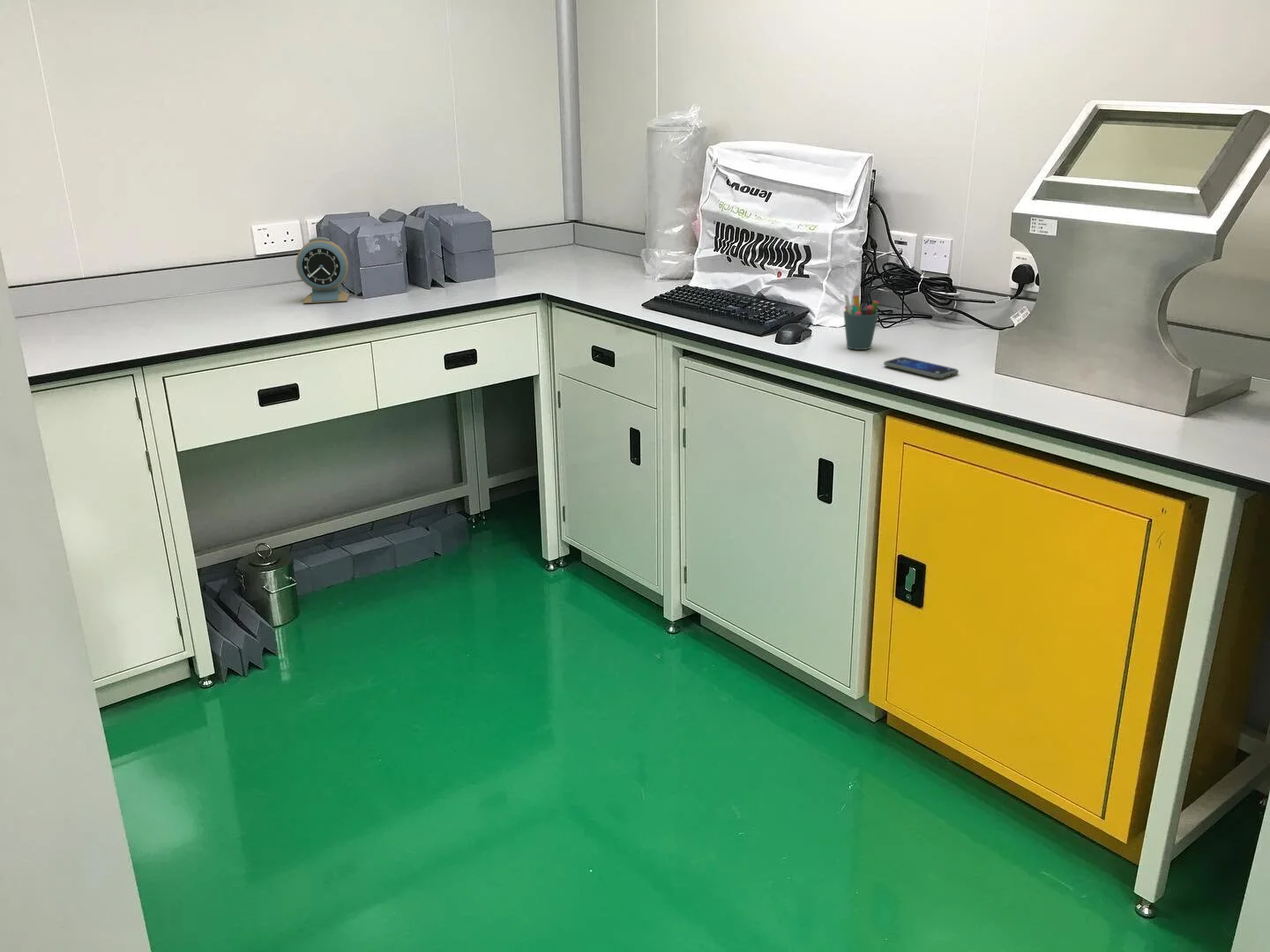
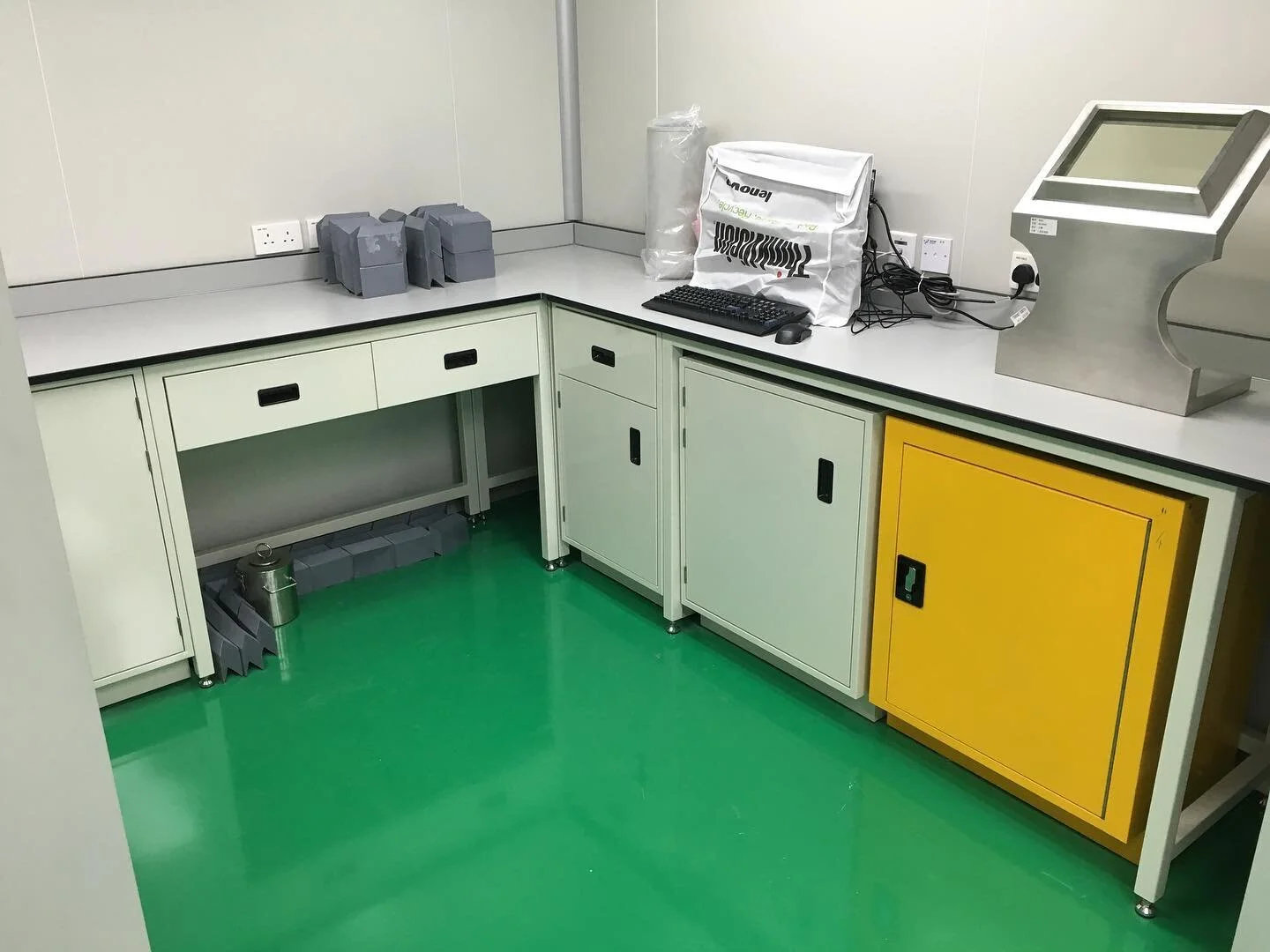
- alarm clock (323, 268)
- pen holder (860, 320)
- smartphone (920, 367)
